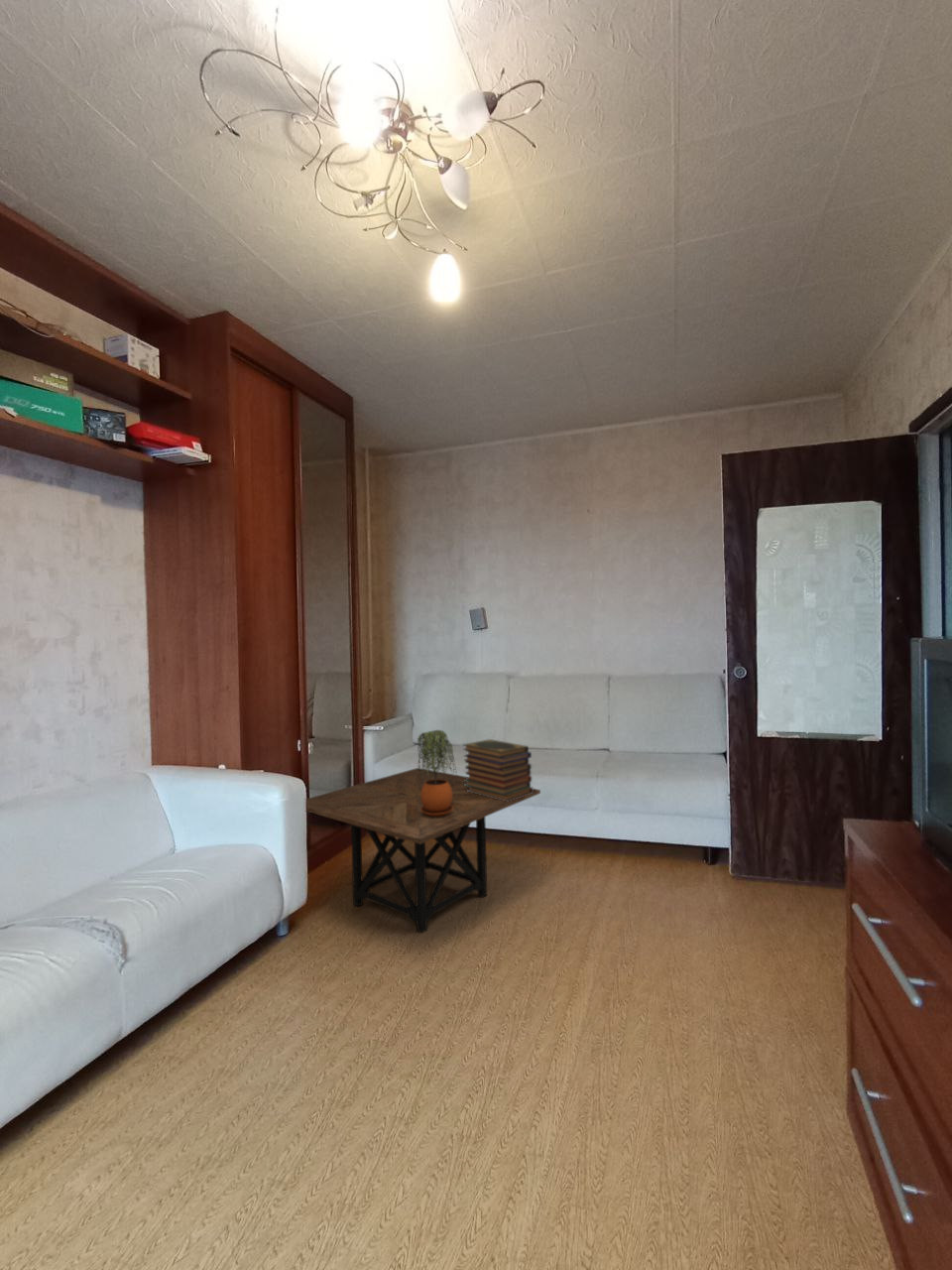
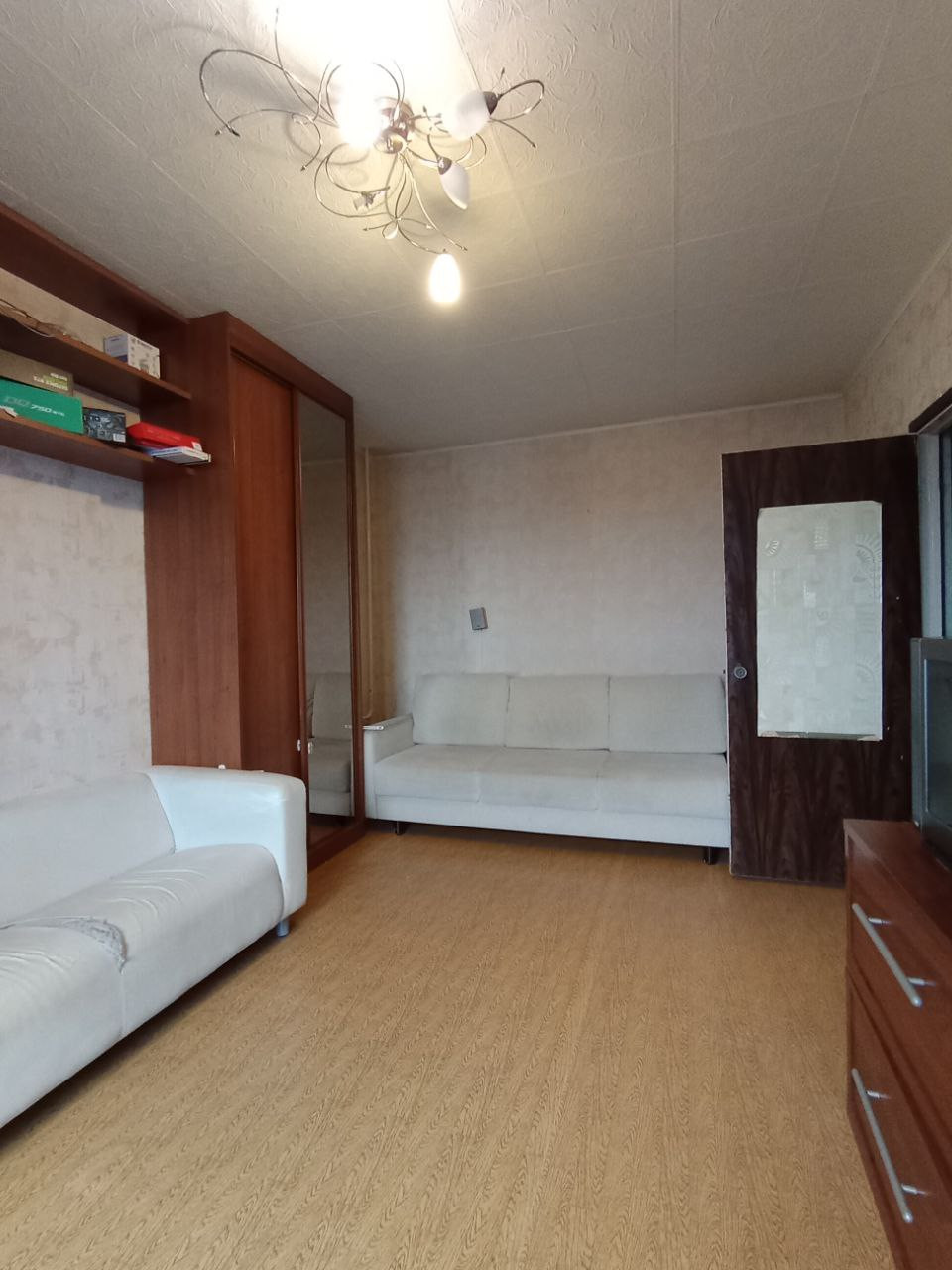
- side table (419, 847)
- potted plant (437, 771)
- book stack (496, 768)
